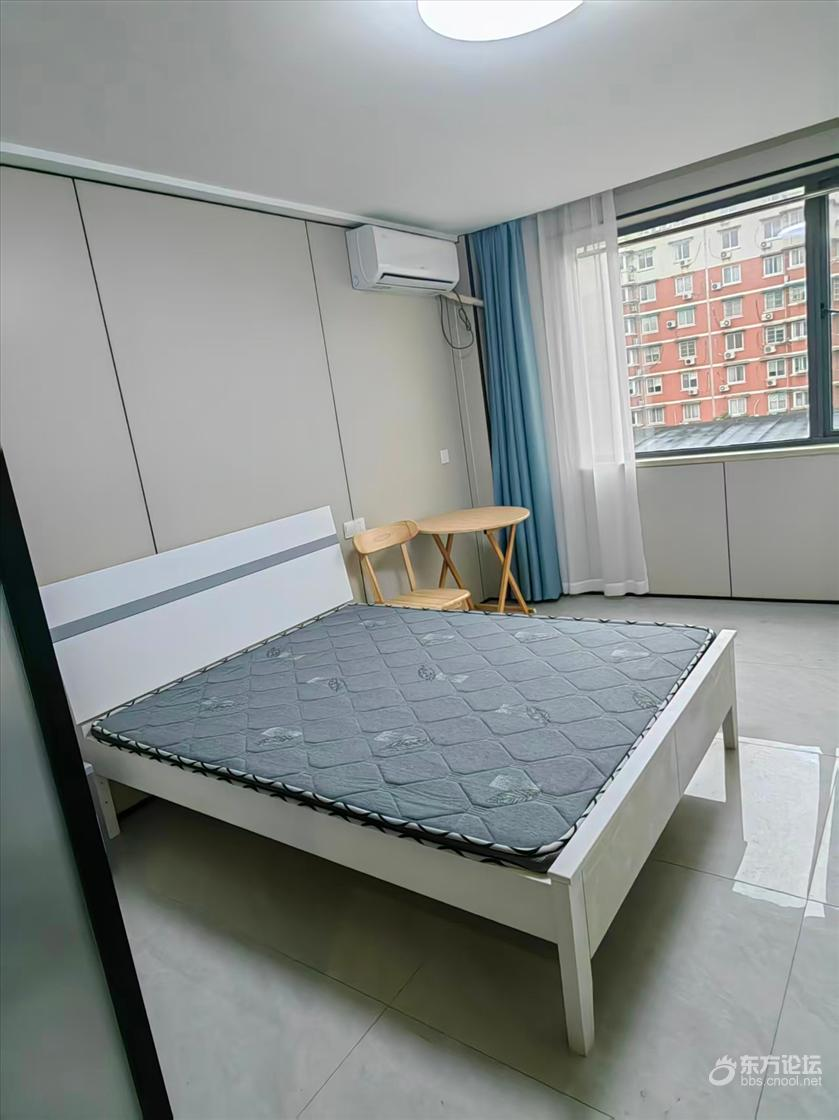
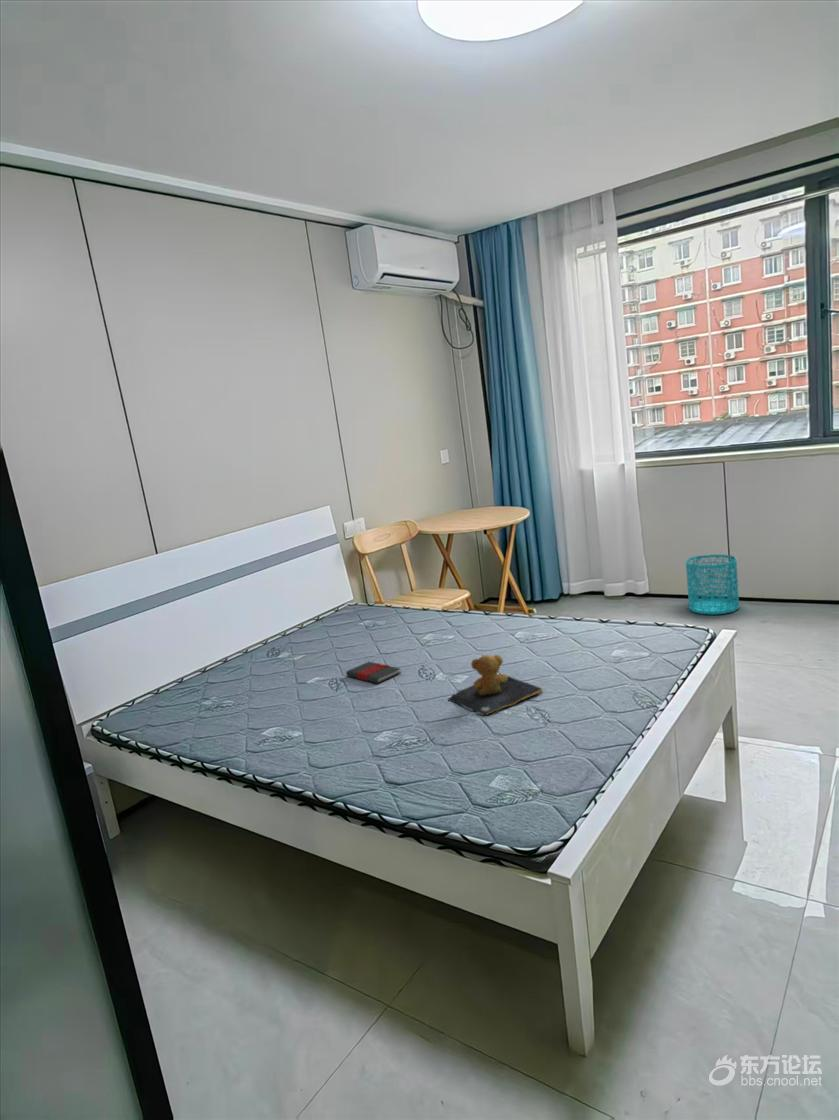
+ teddy bear (491, 675)
+ book (373, 671)
+ wastebasket (712, 583)
